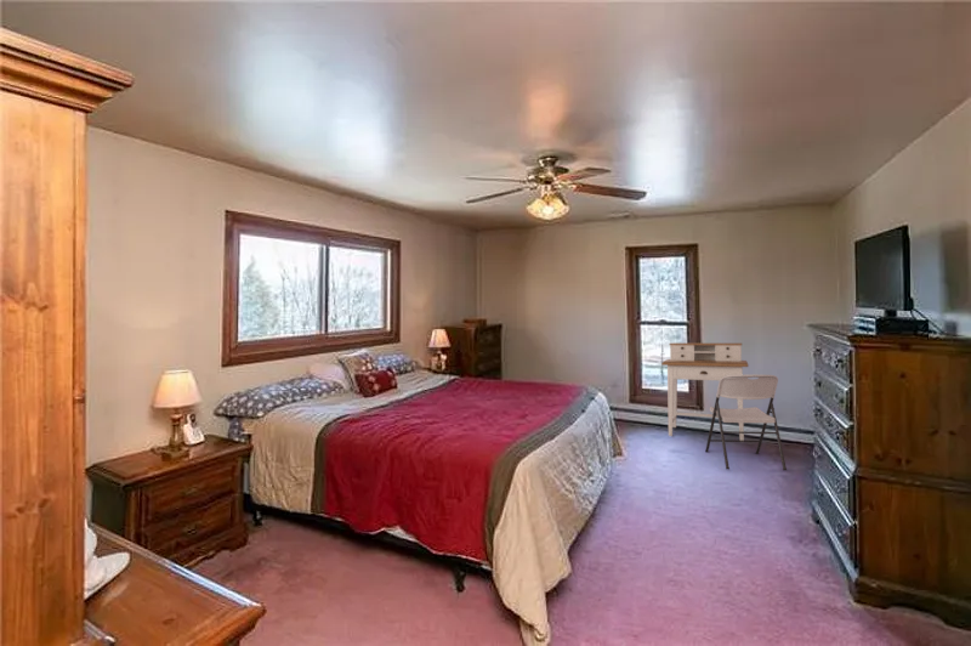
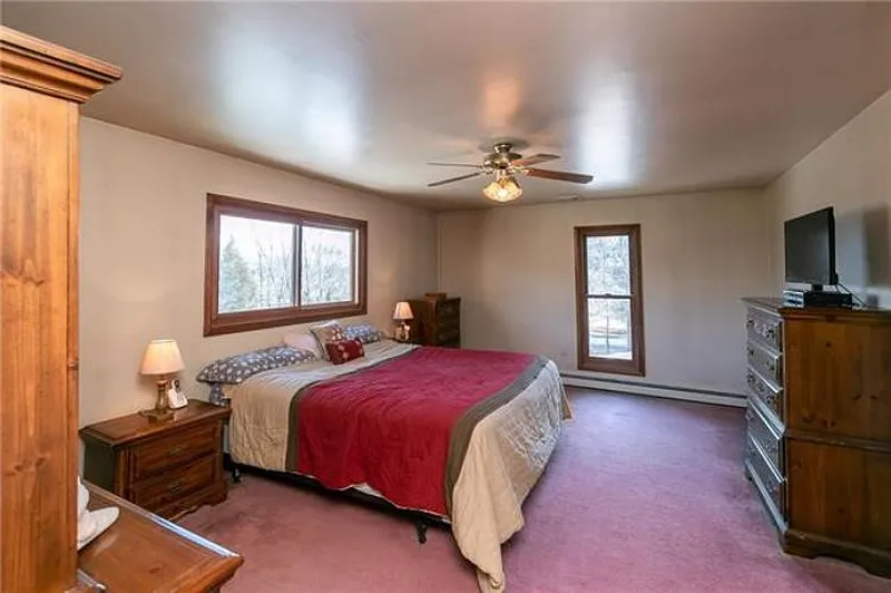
- desk (704, 379)
- chair (742, 416)
